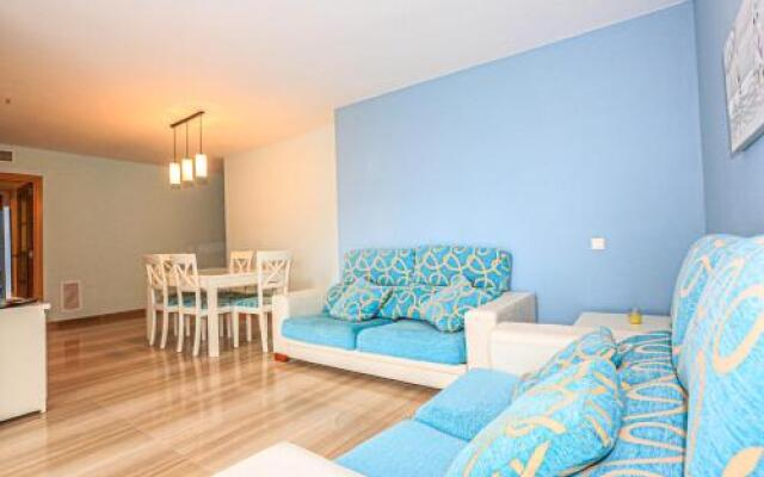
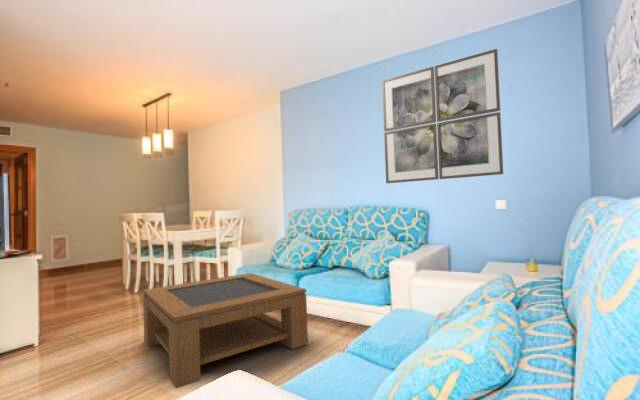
+ coffee table (222, 316)
+ wall art (437, 123)
